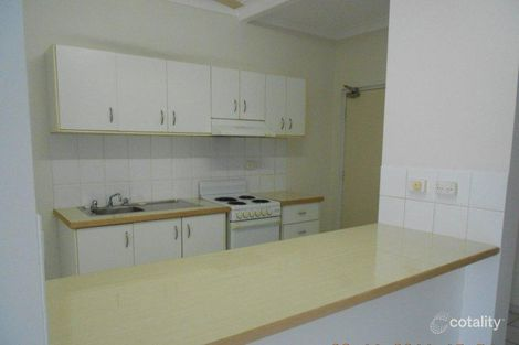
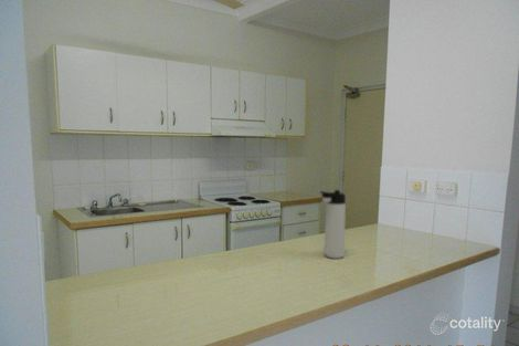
+ thermos bottle (331, 223)
